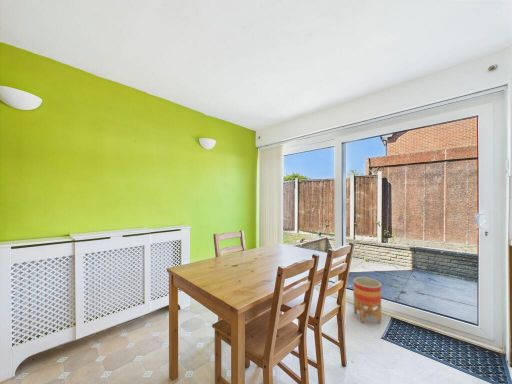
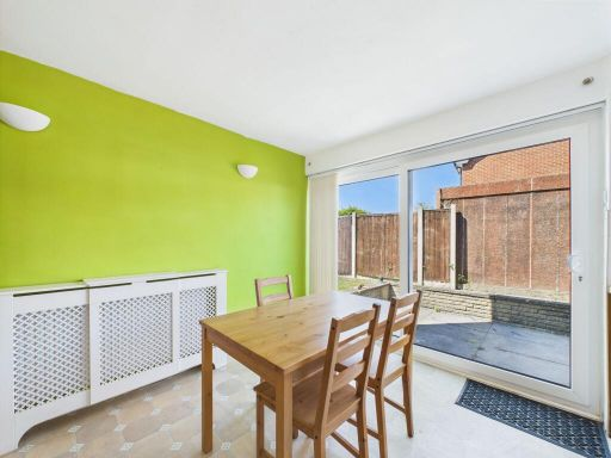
- planter (367, 299)
